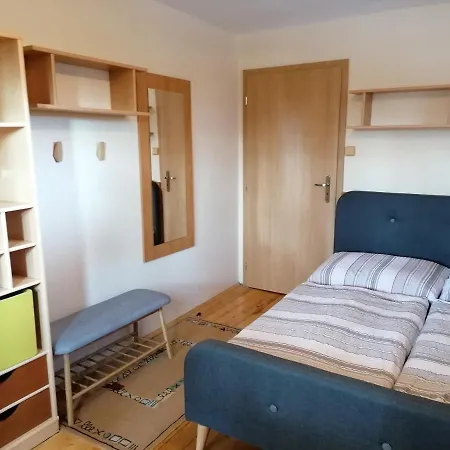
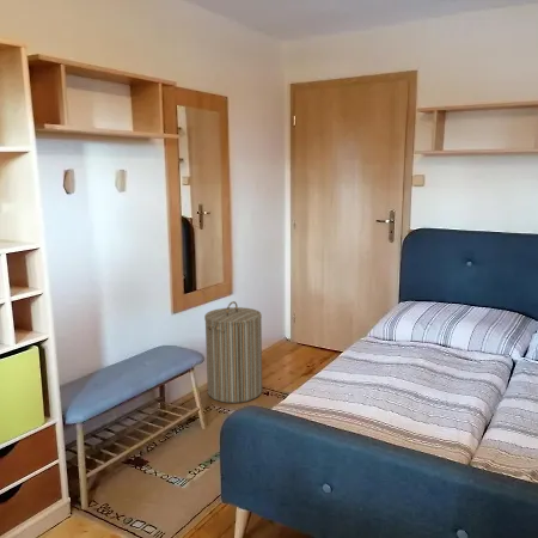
+ laundry hamper (233, 347)
